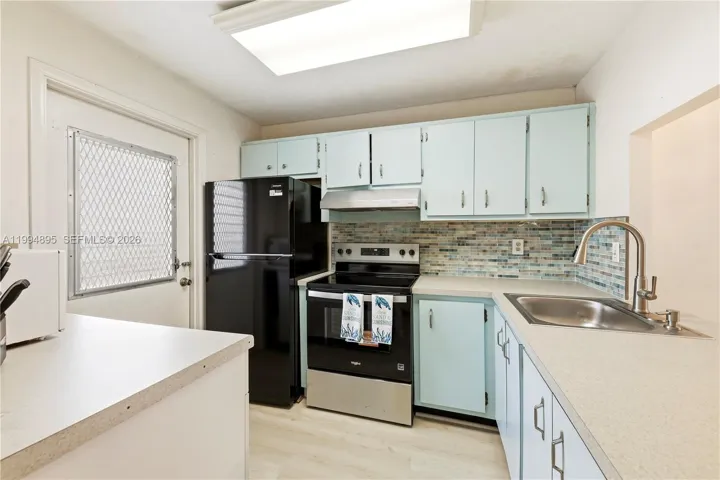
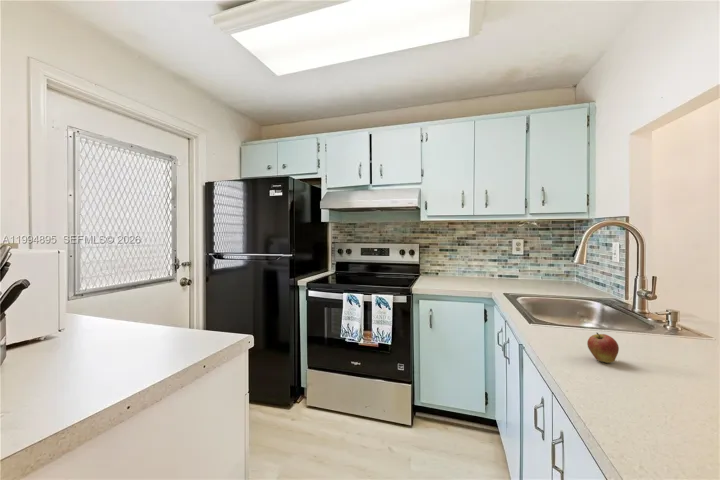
+ fruit (602, 346)
